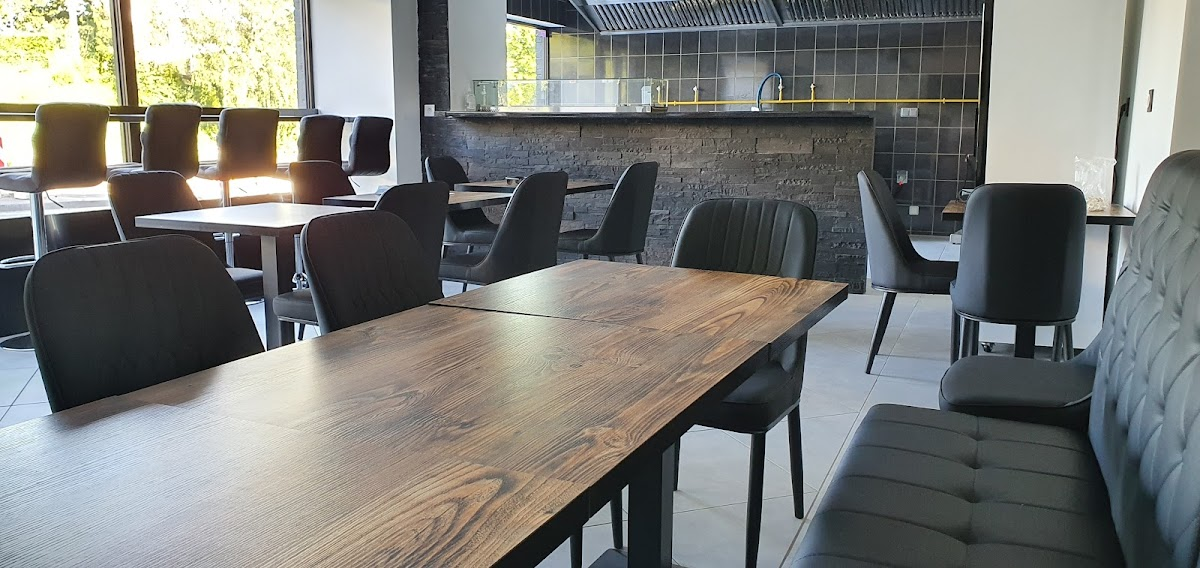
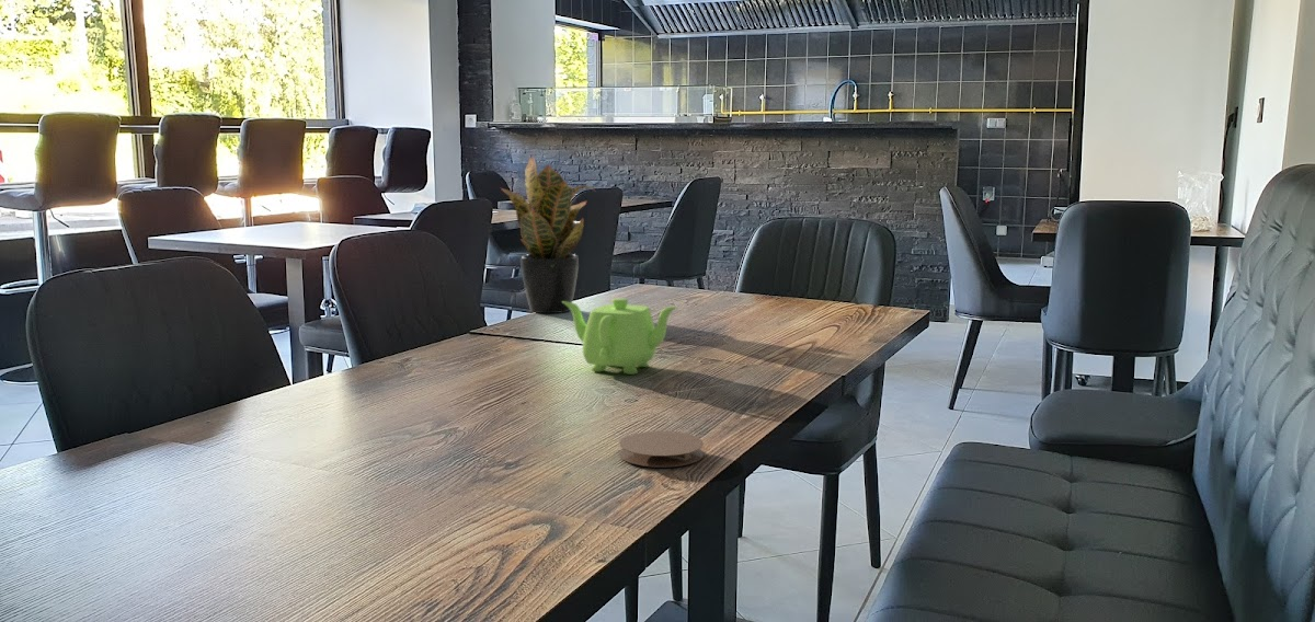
+ coaster (661, 448)
+ potted plant (553, 231)
+ teapot (619, 333)
